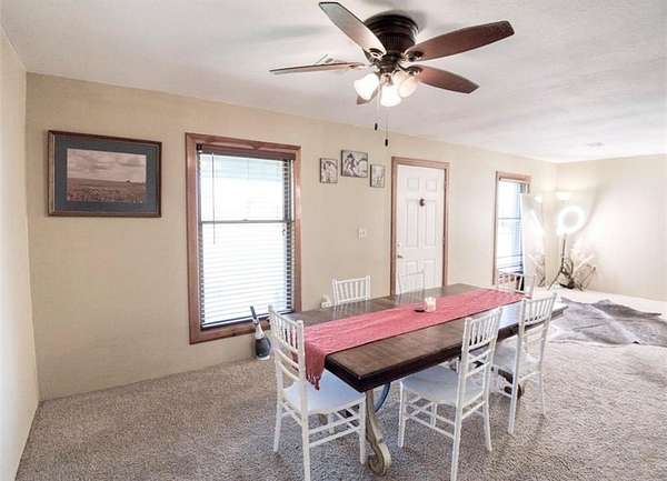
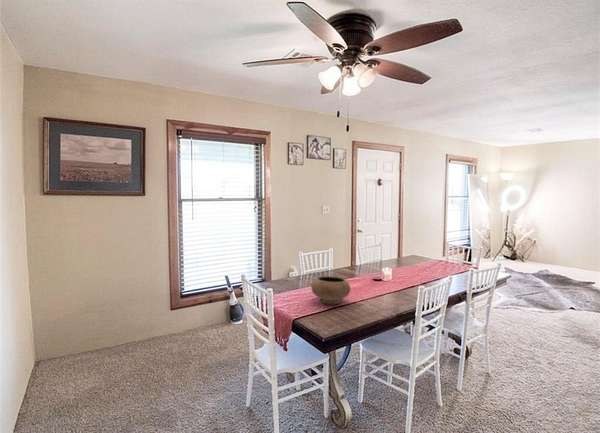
+ bowl (330, 289)
